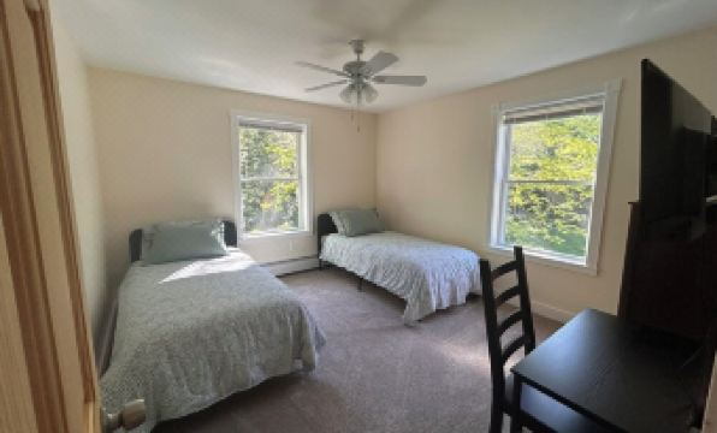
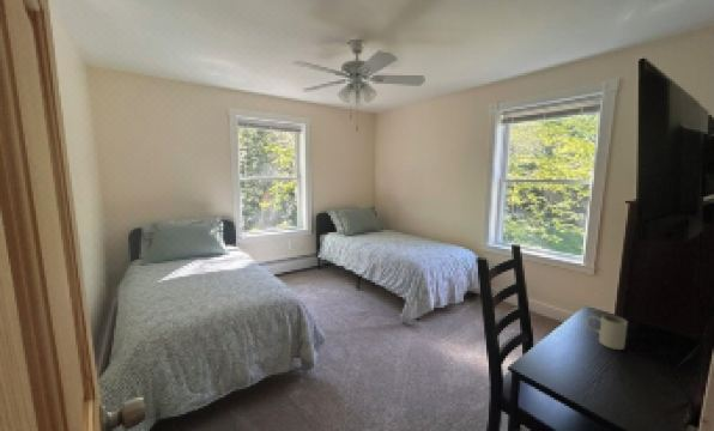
+ mug (605, 329)
